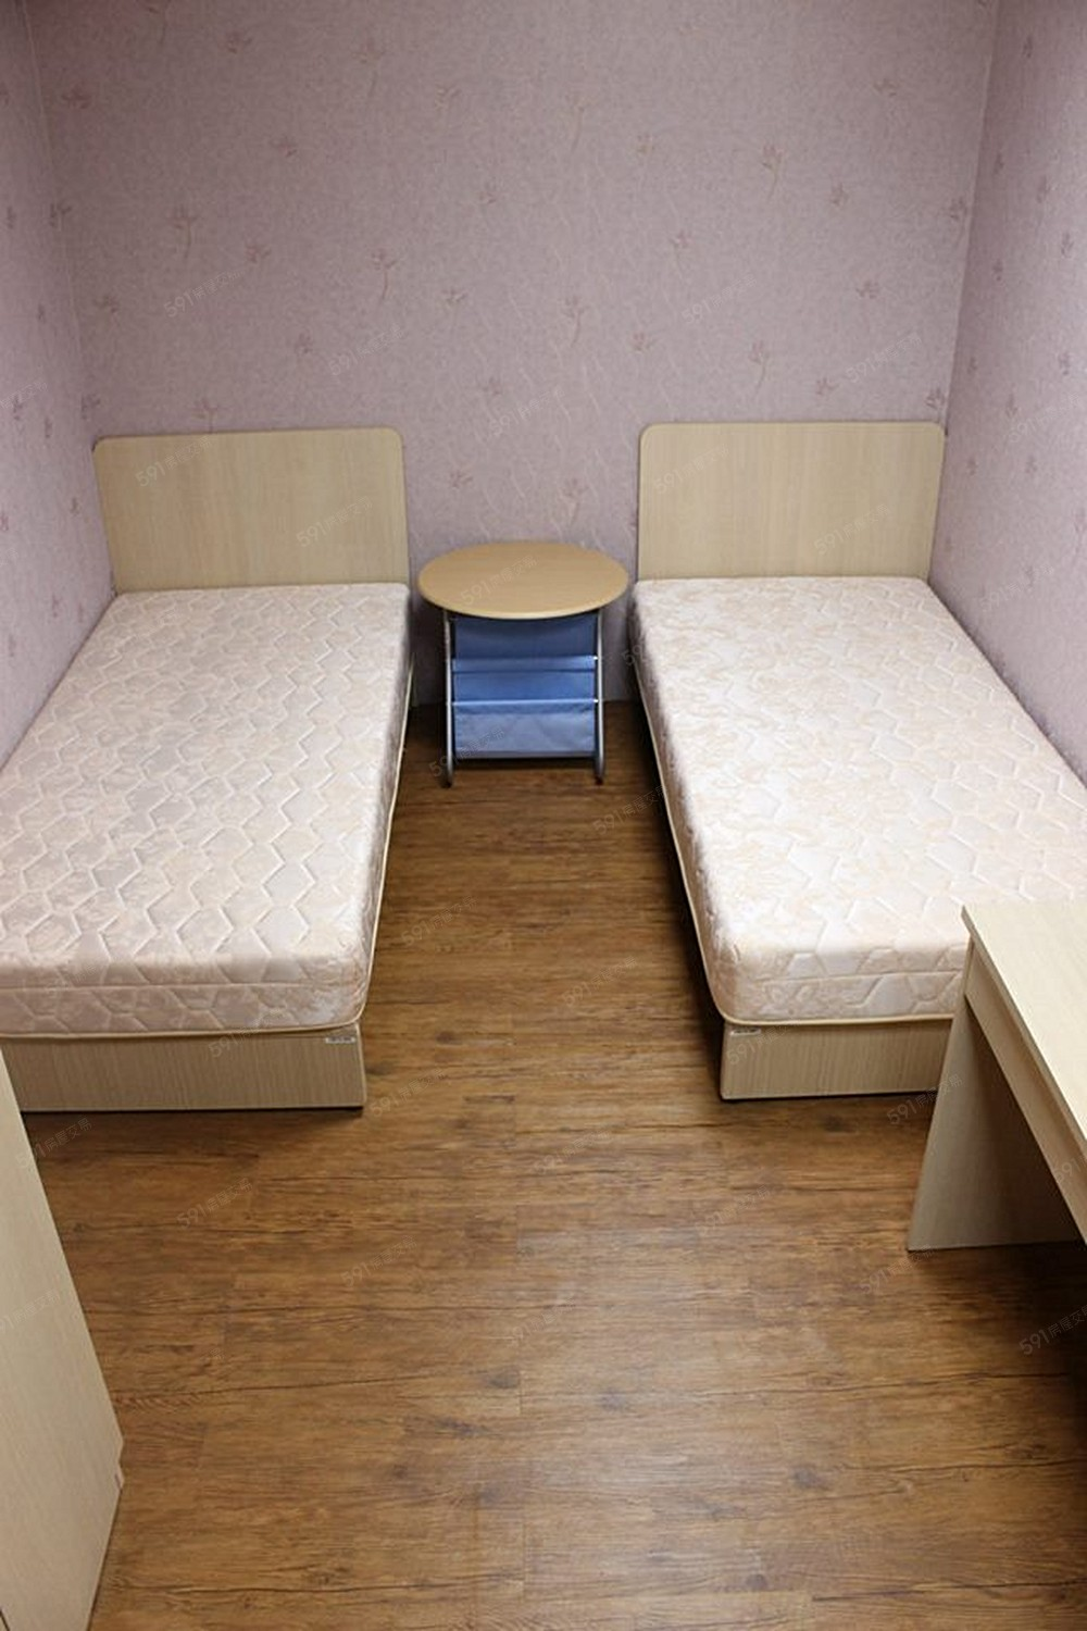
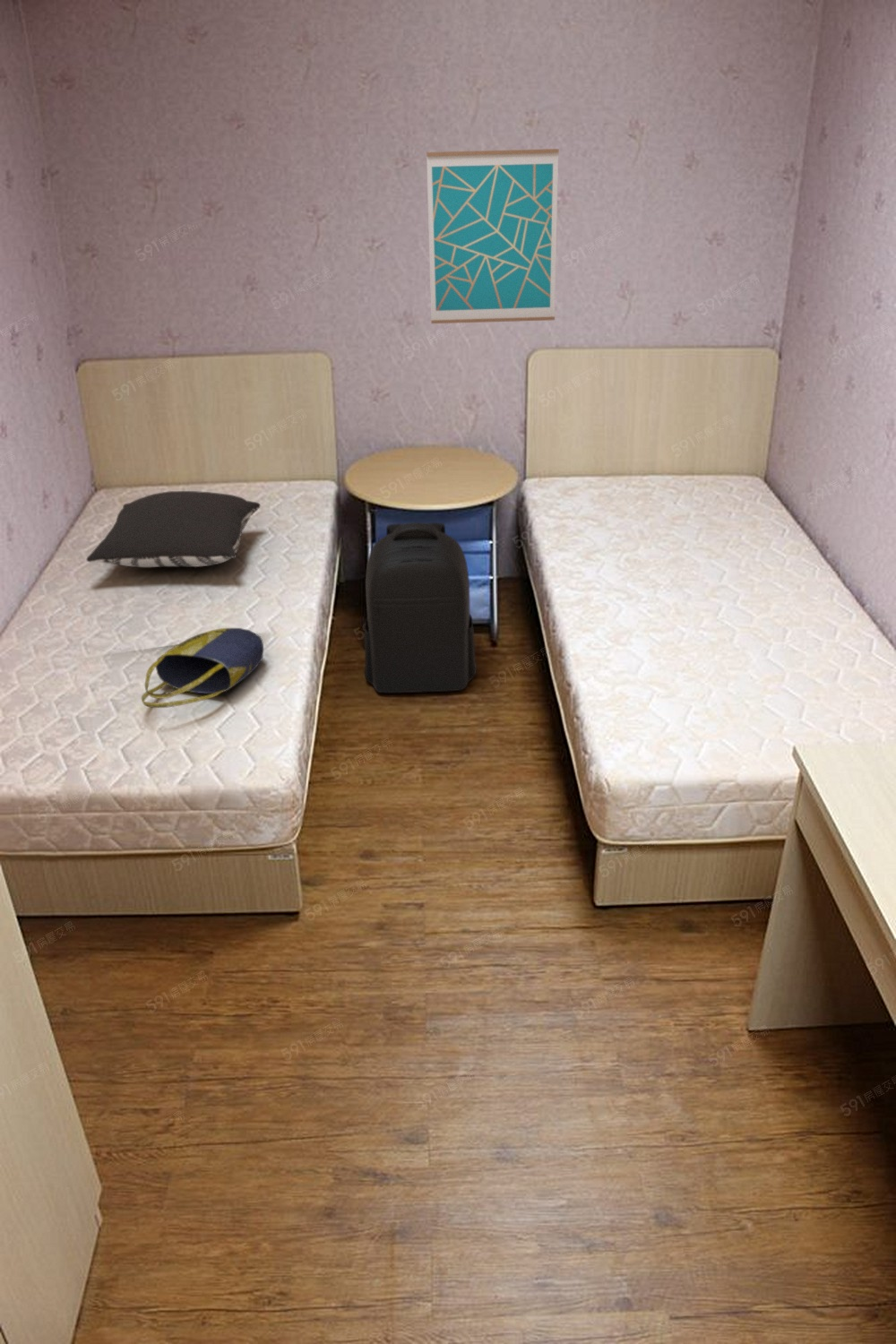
+ wall art (493, 238)
+ backpack (418, 598)
+ pillow (177, 531)
+ tote bag (201, 668)
